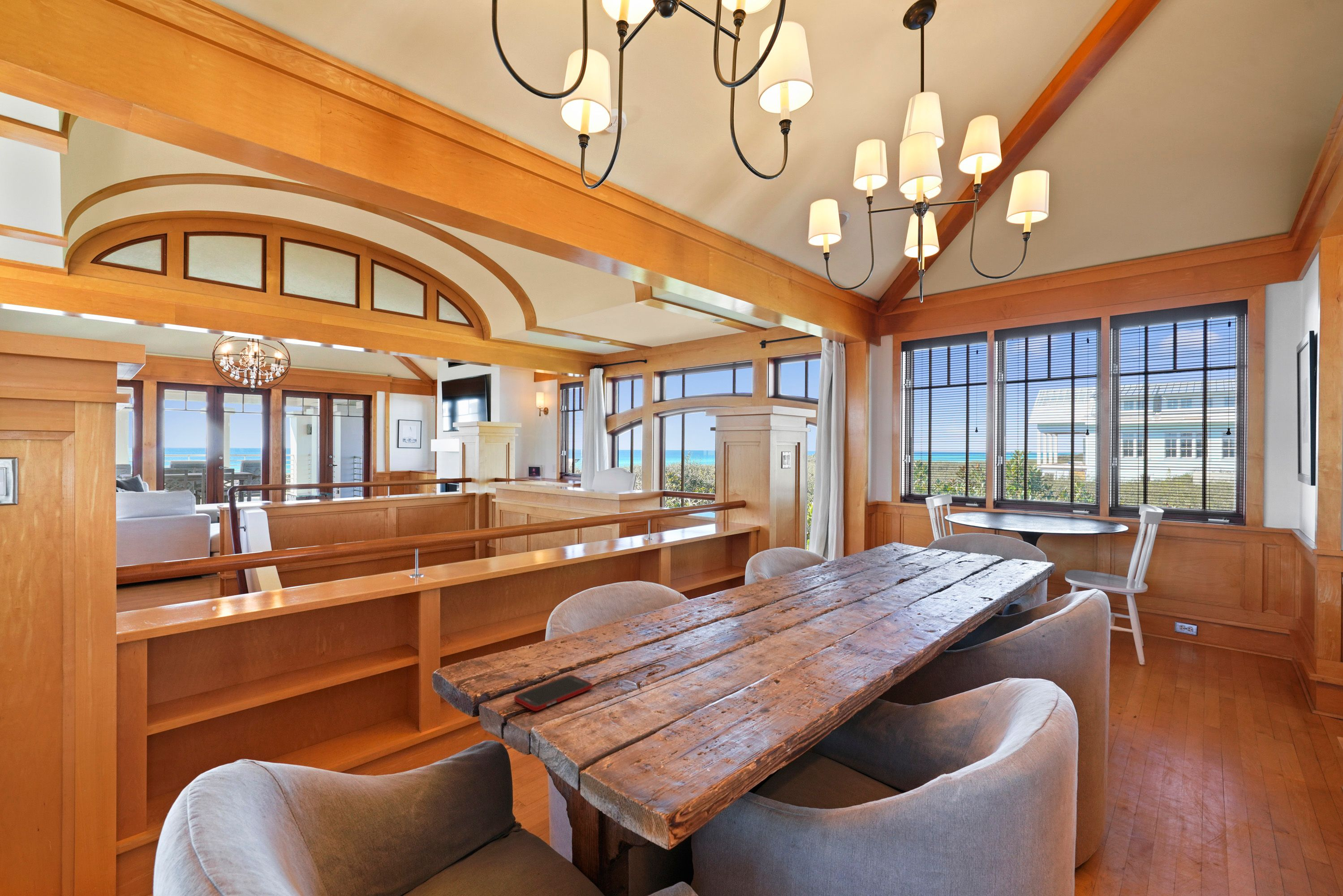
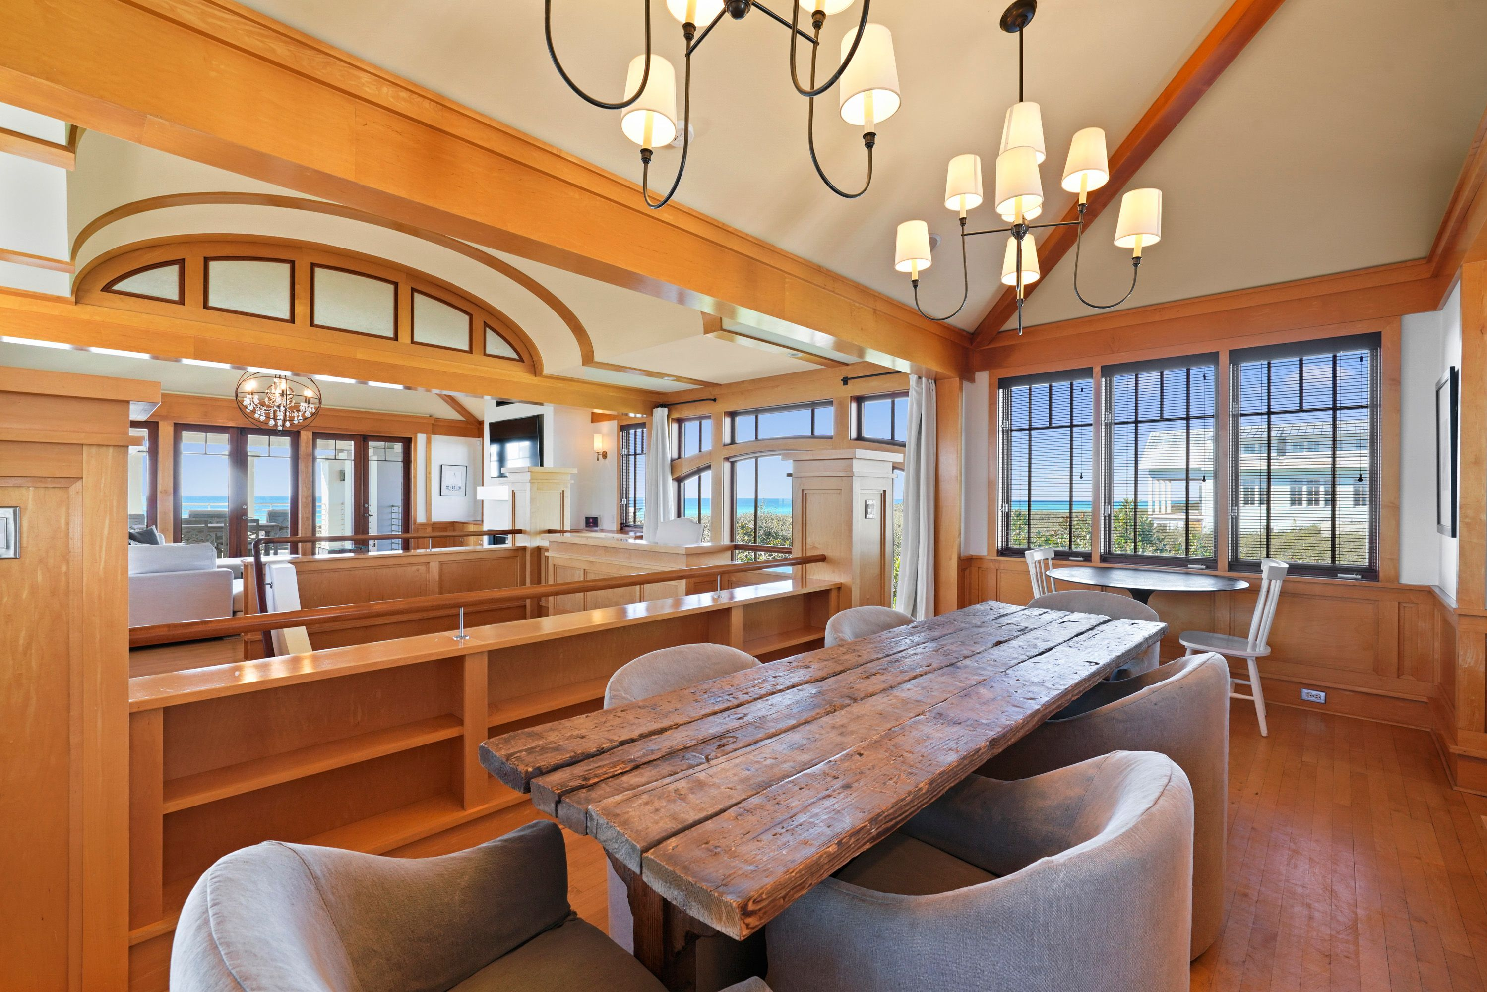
- cell phone (554, 692)
